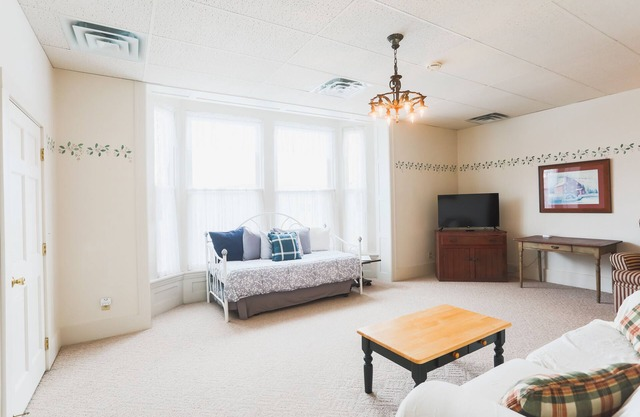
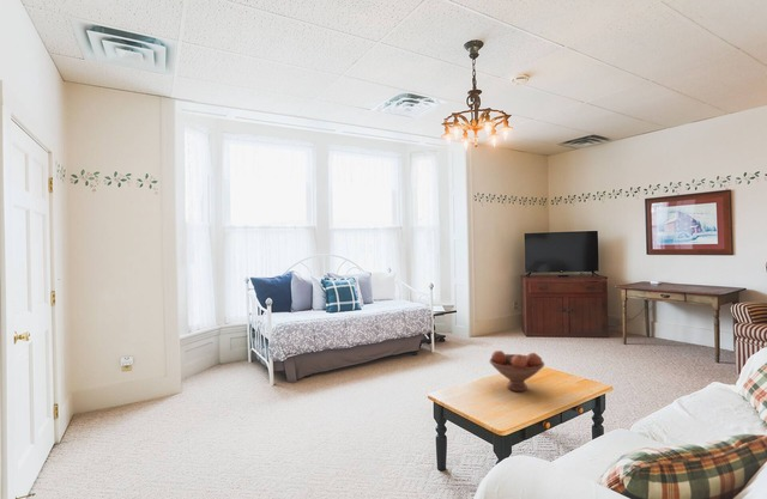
+ fruit bowl (517, 369)
